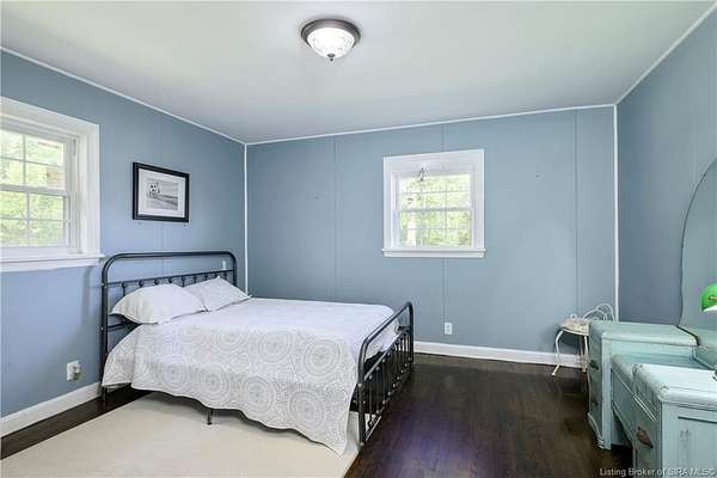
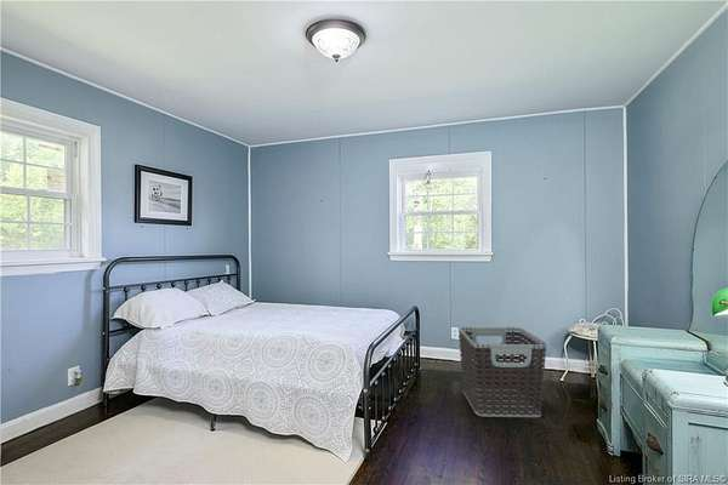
+ clothes hamper (499, 369)
